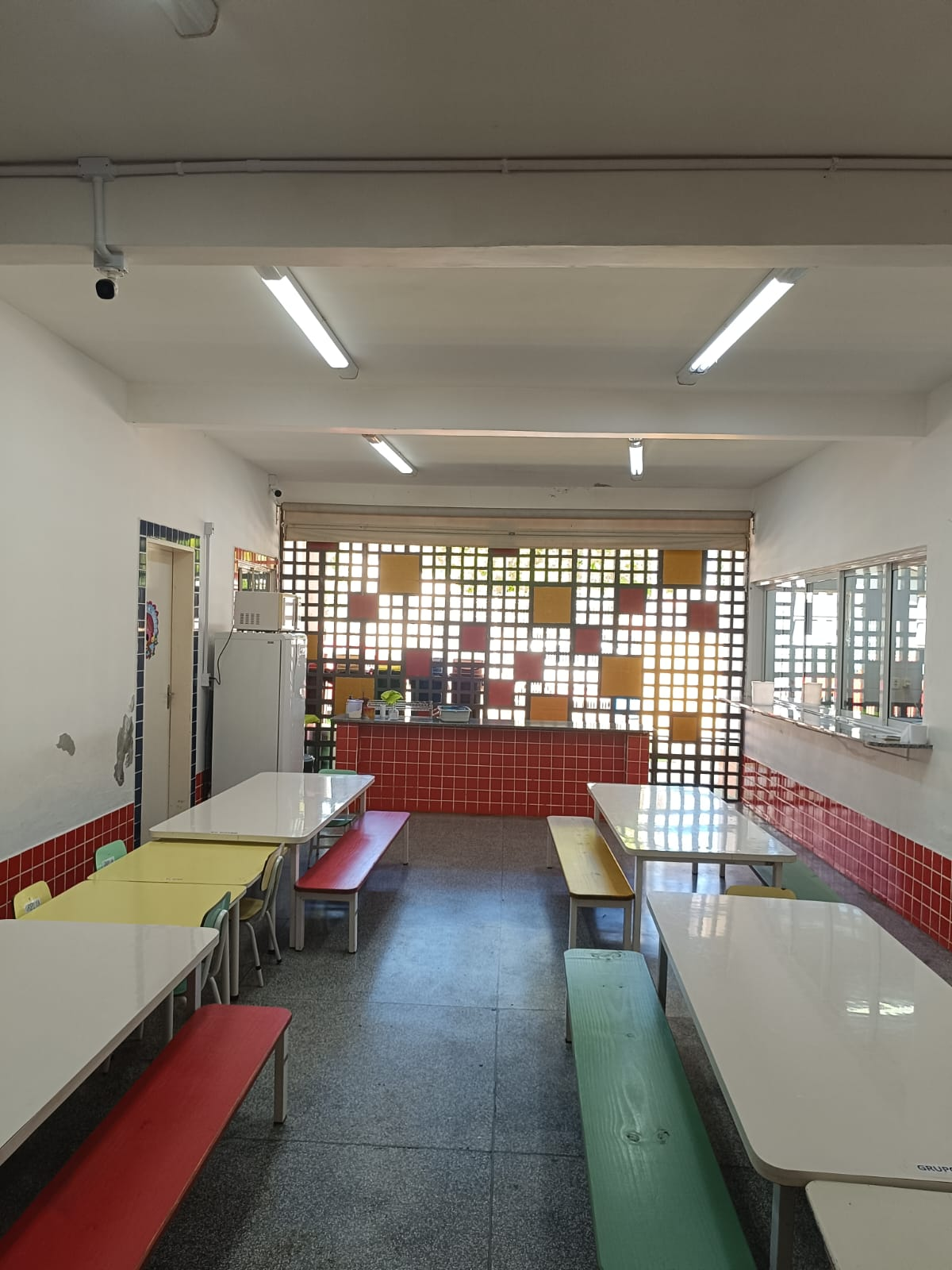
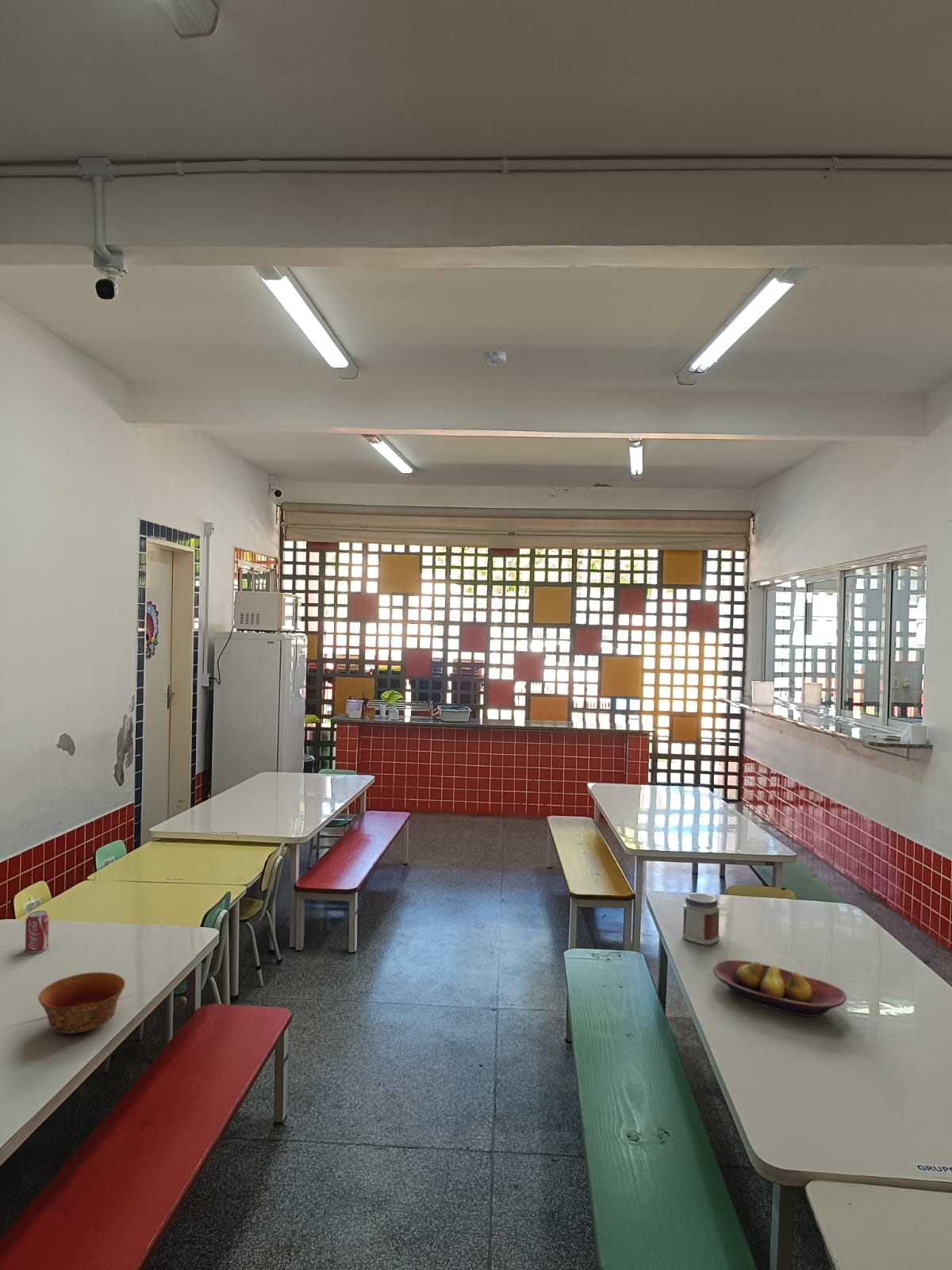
+ jar (701, 918)
+ fruit bowl (777, 983)
+ beverage can (36, 931)
+ bowl (82, 1006)
+ smoke detector (494, 357)
